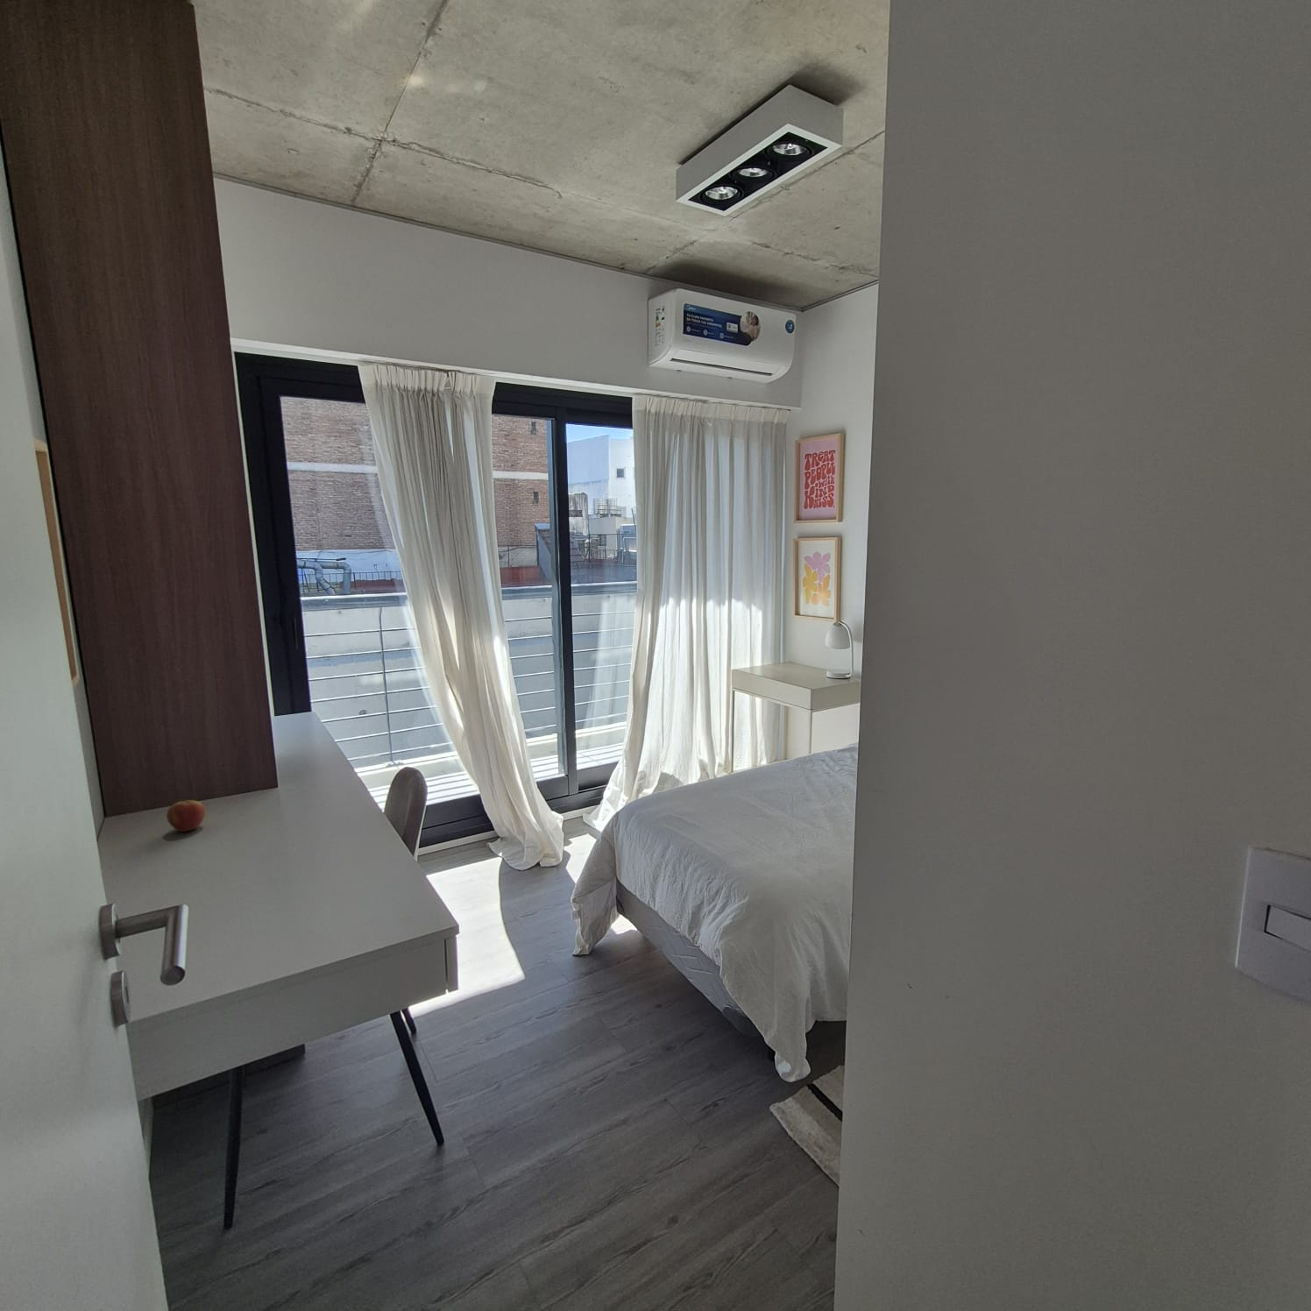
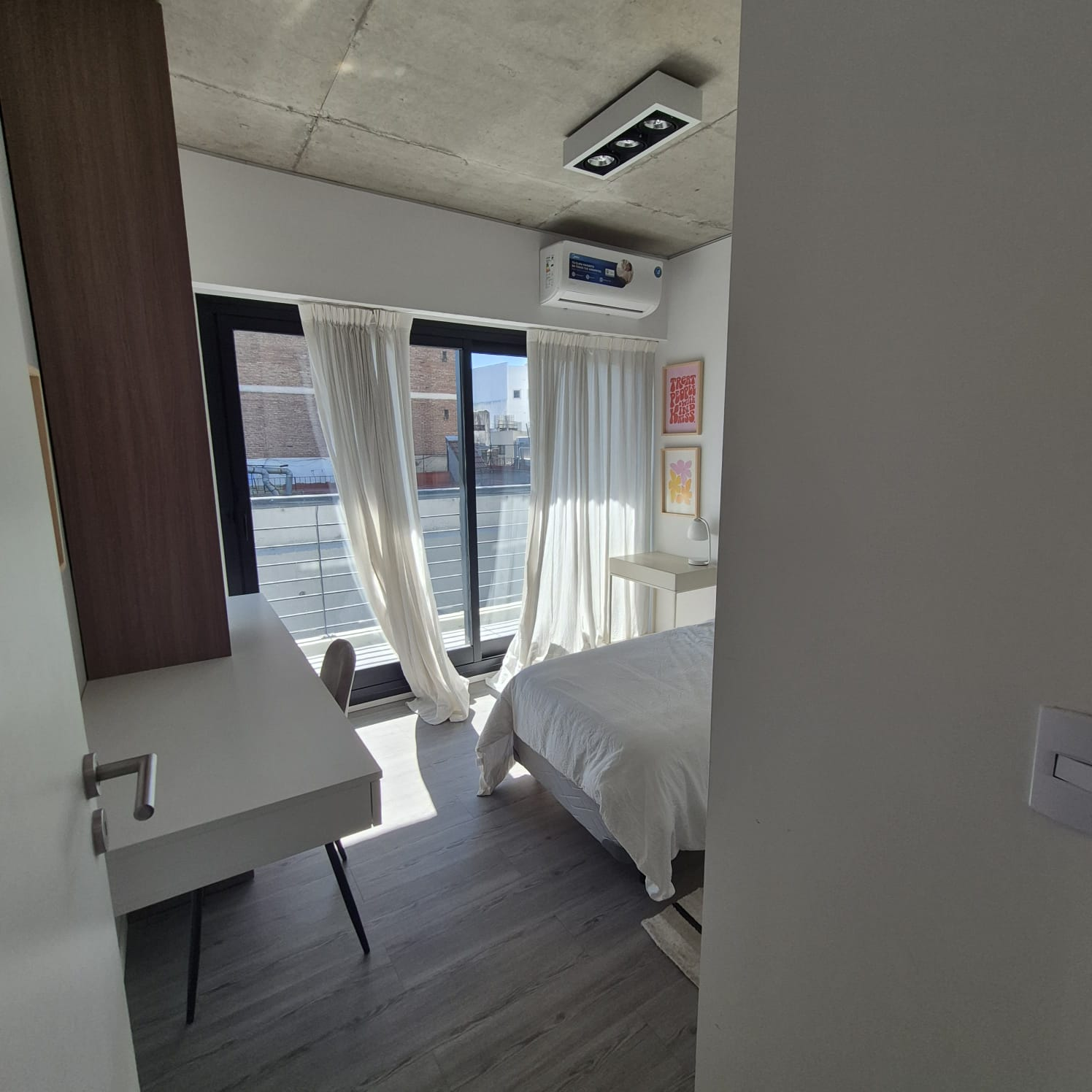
- apple (186, 813)
